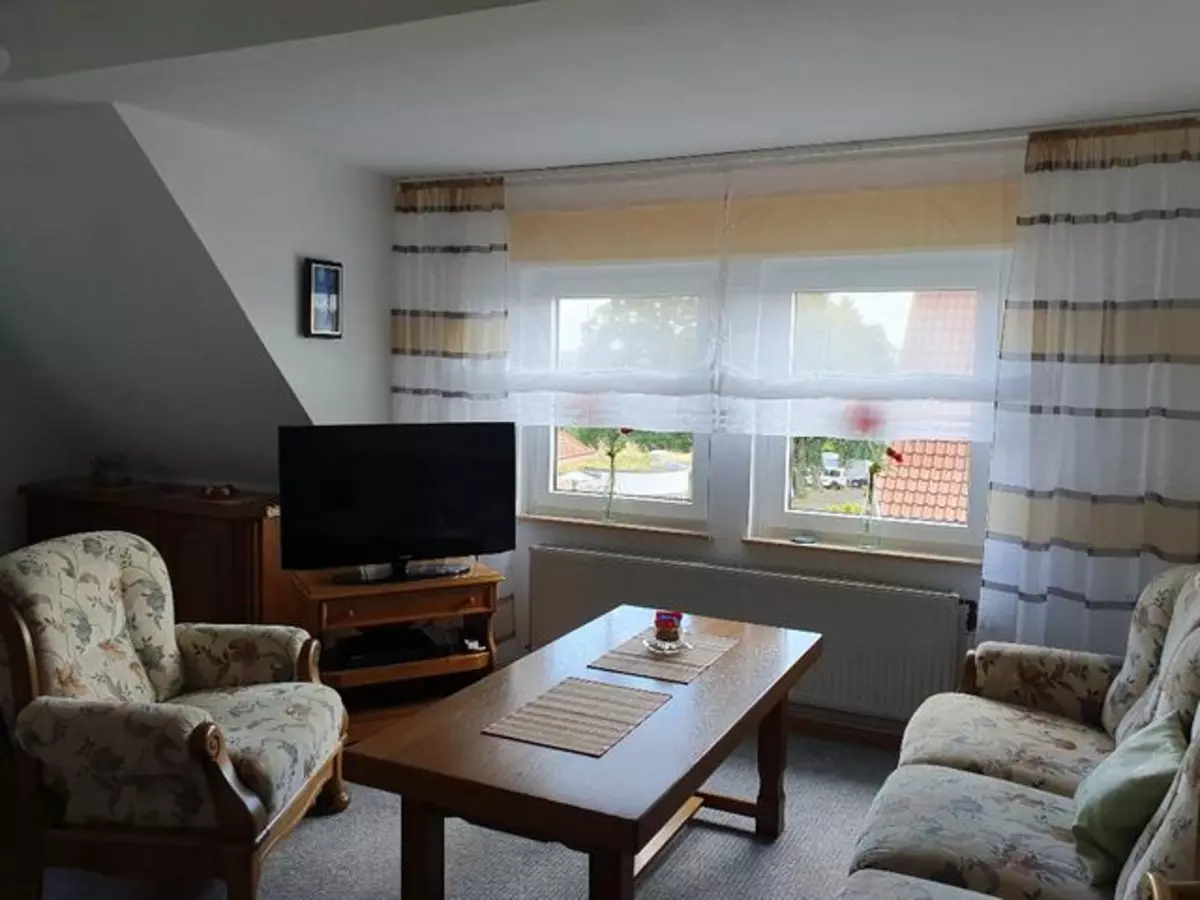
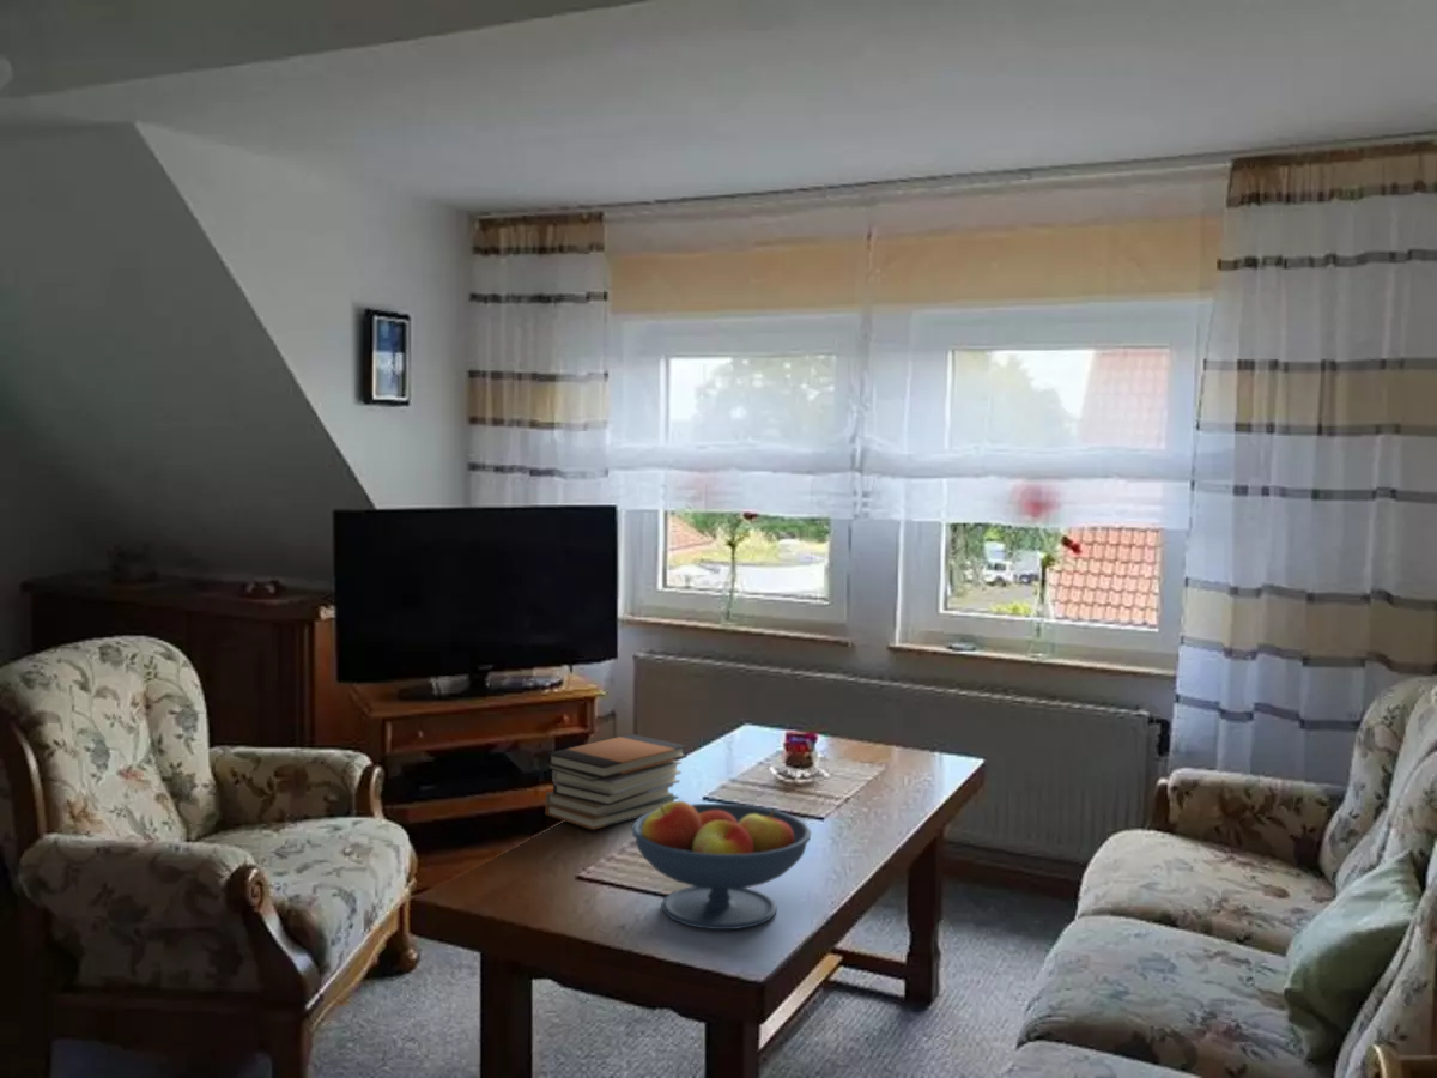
+ book stack (617, 780)
+ fruit bowl (720, 853)
